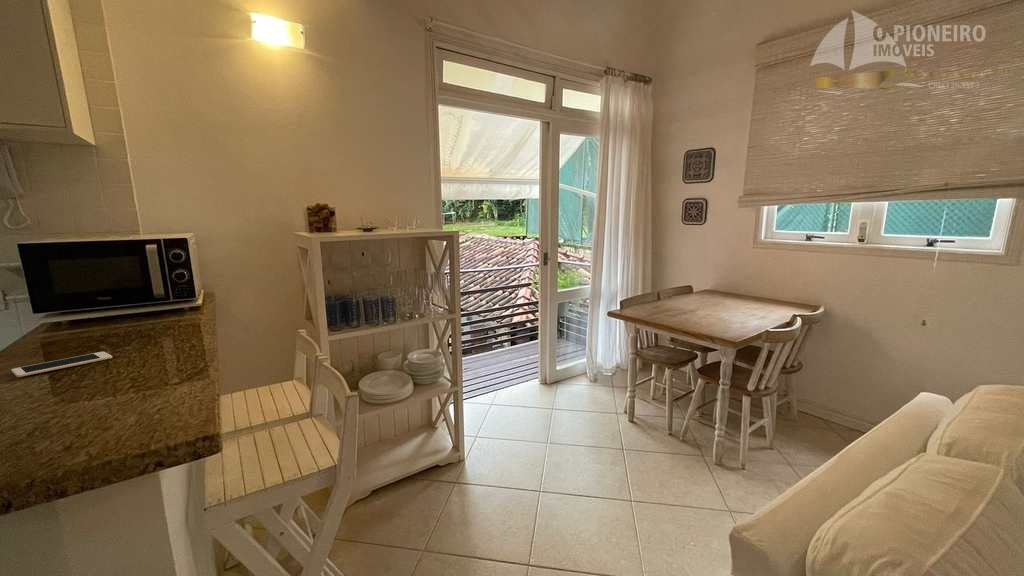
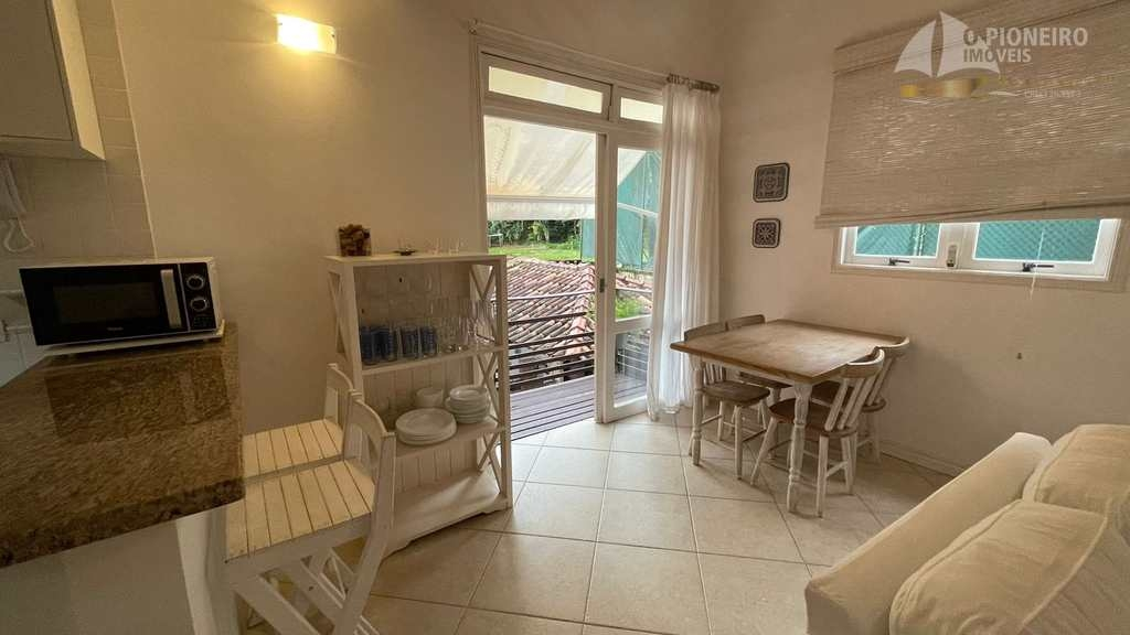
- cell phone (64, 363)
